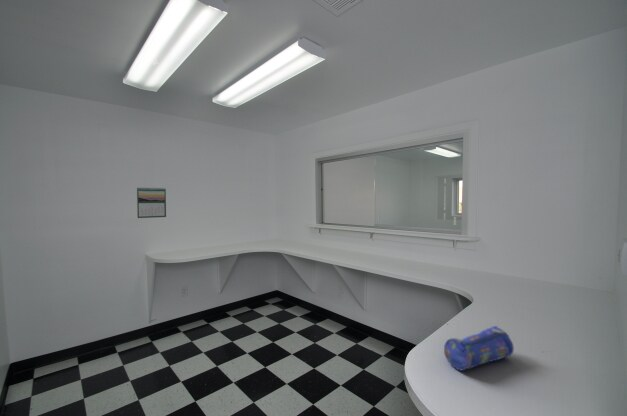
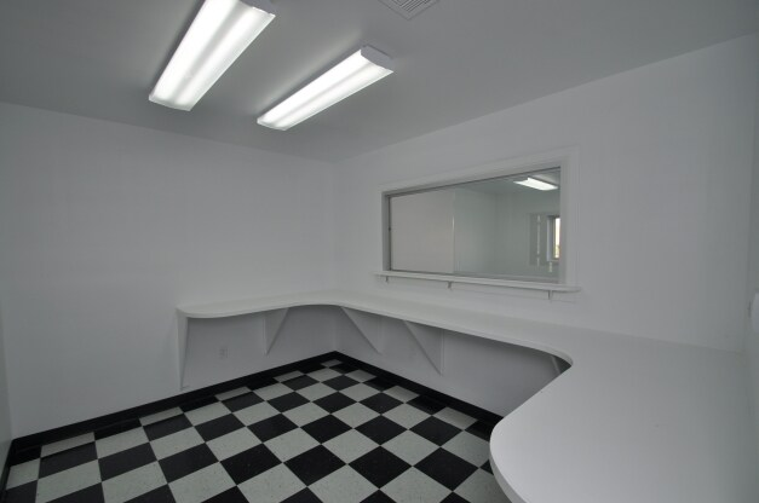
- calendar (151, 202)
- pencil case (479, 346)
